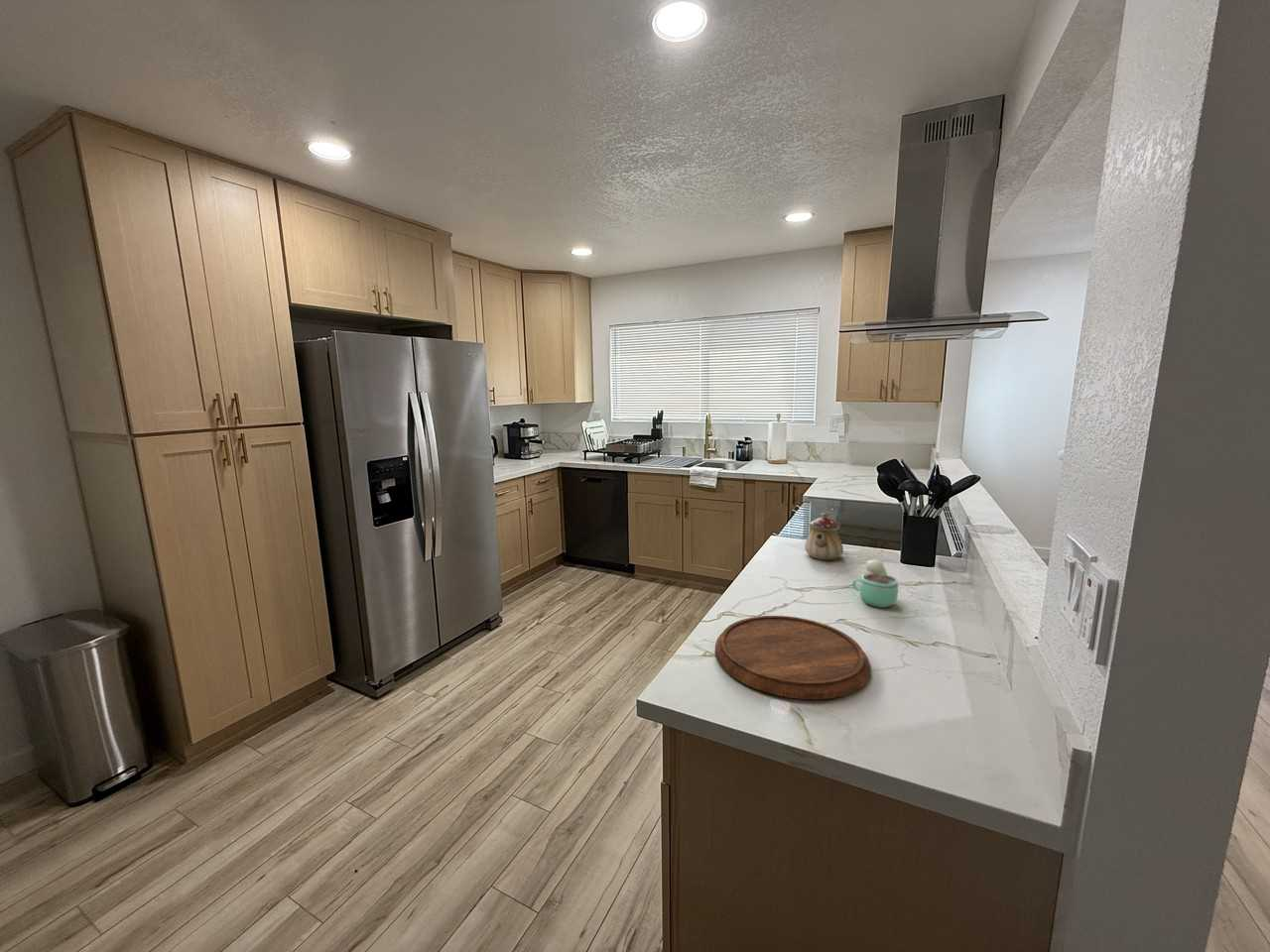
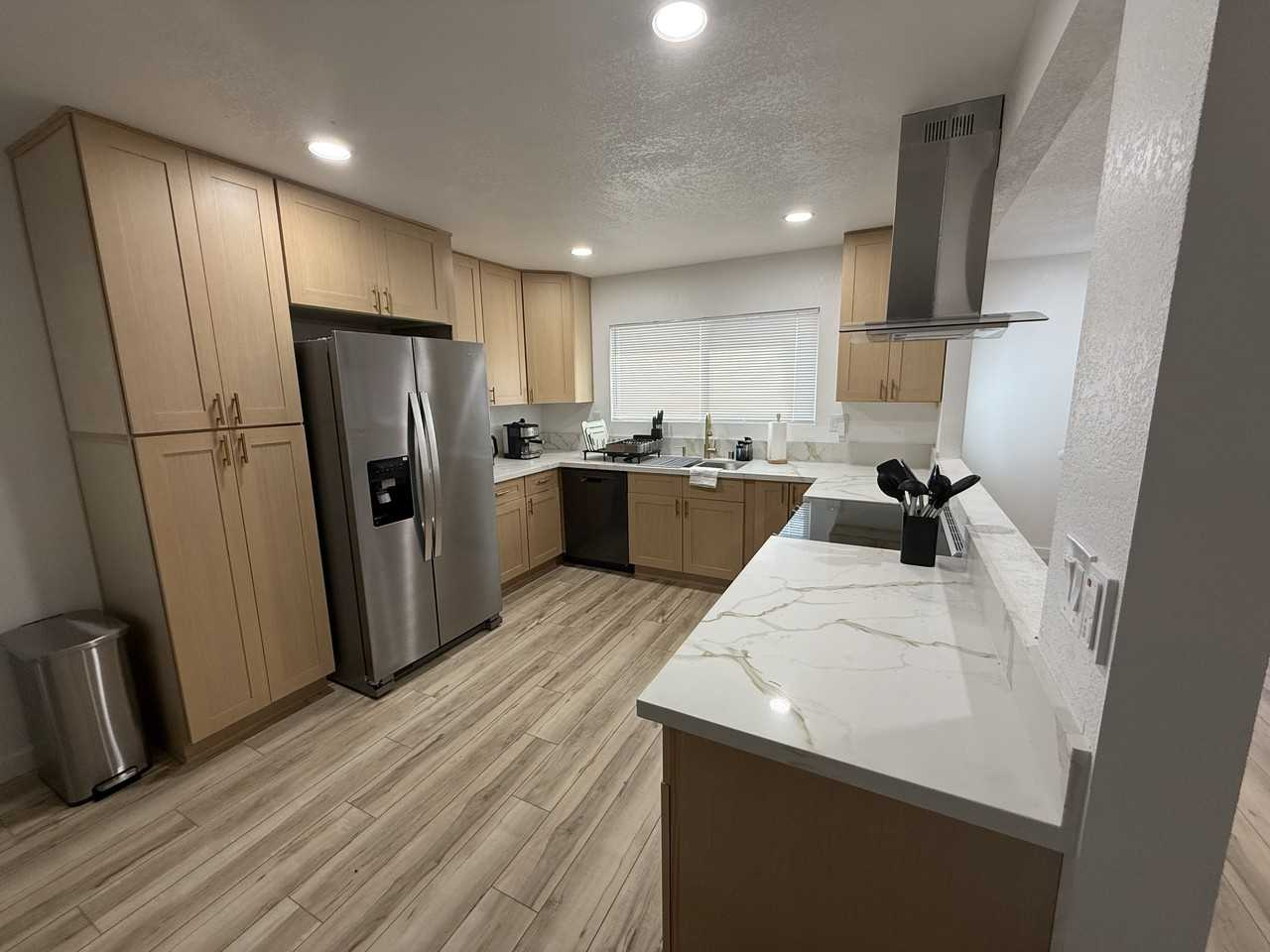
- chocolate milk (874, 579)
- teapot (825, 533)
- cutting board (789, 650)
